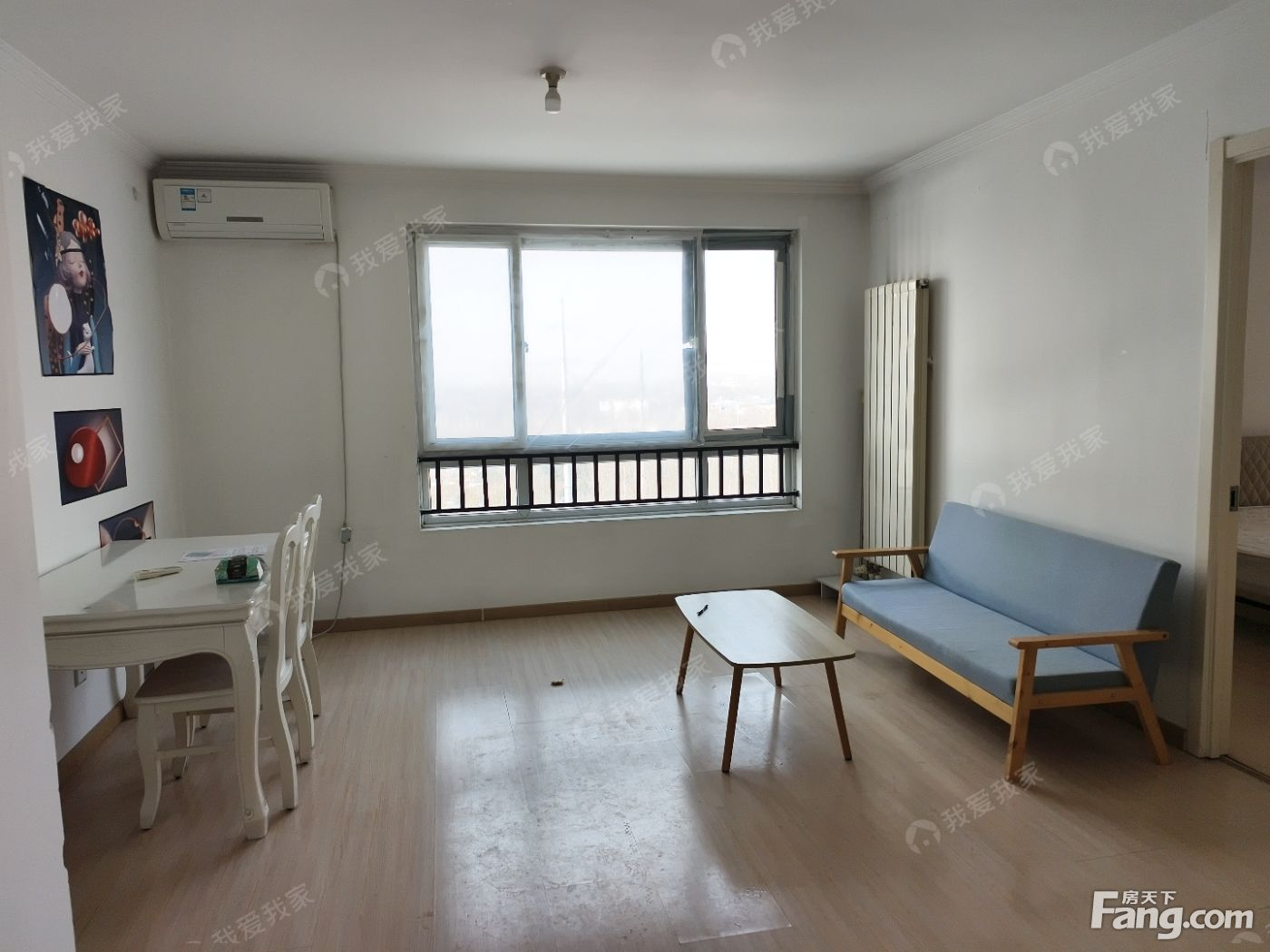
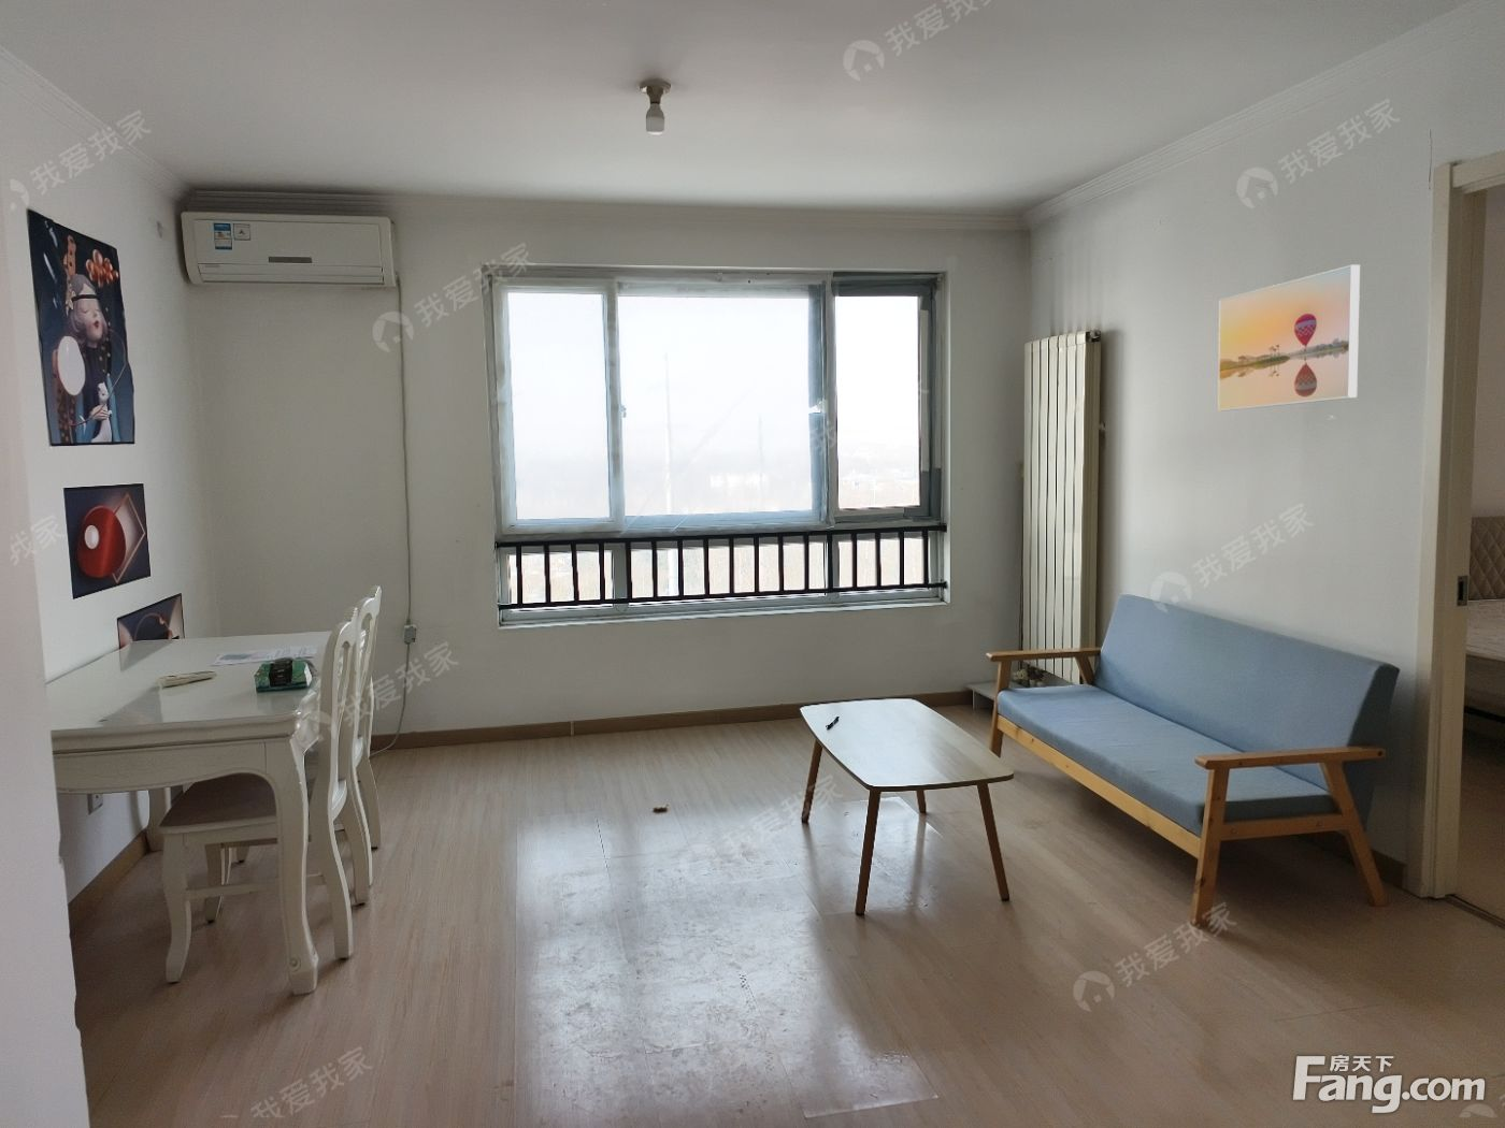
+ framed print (1281, 344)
